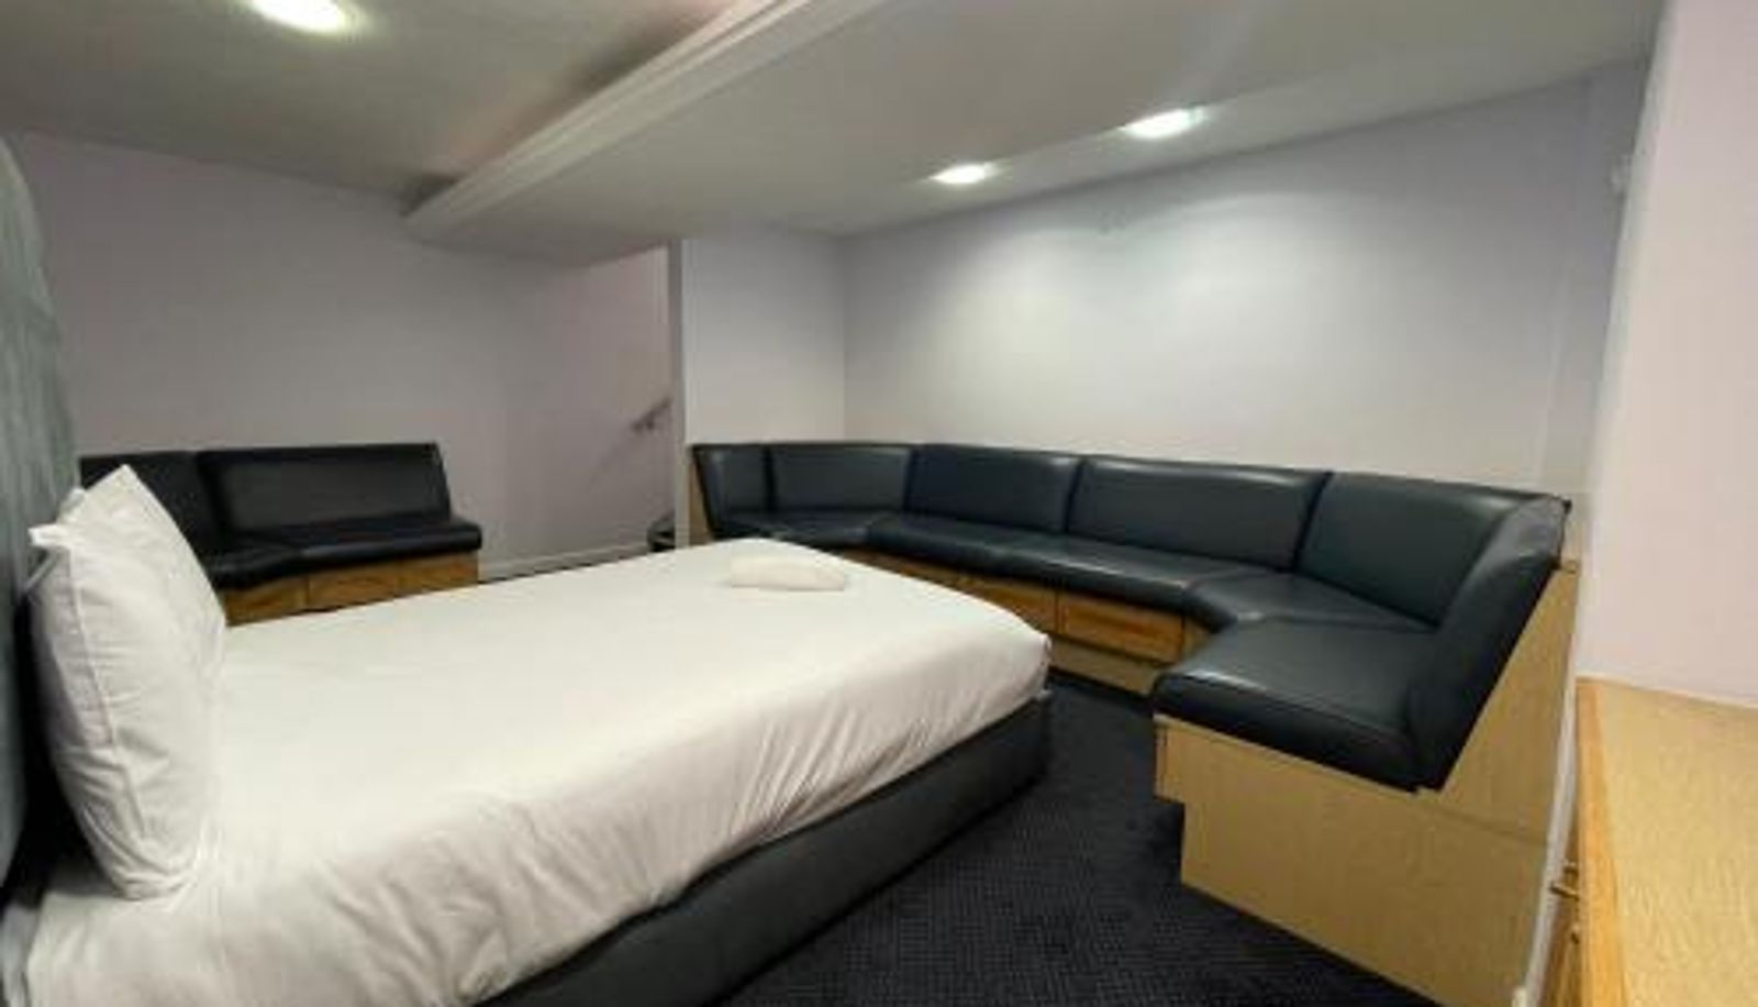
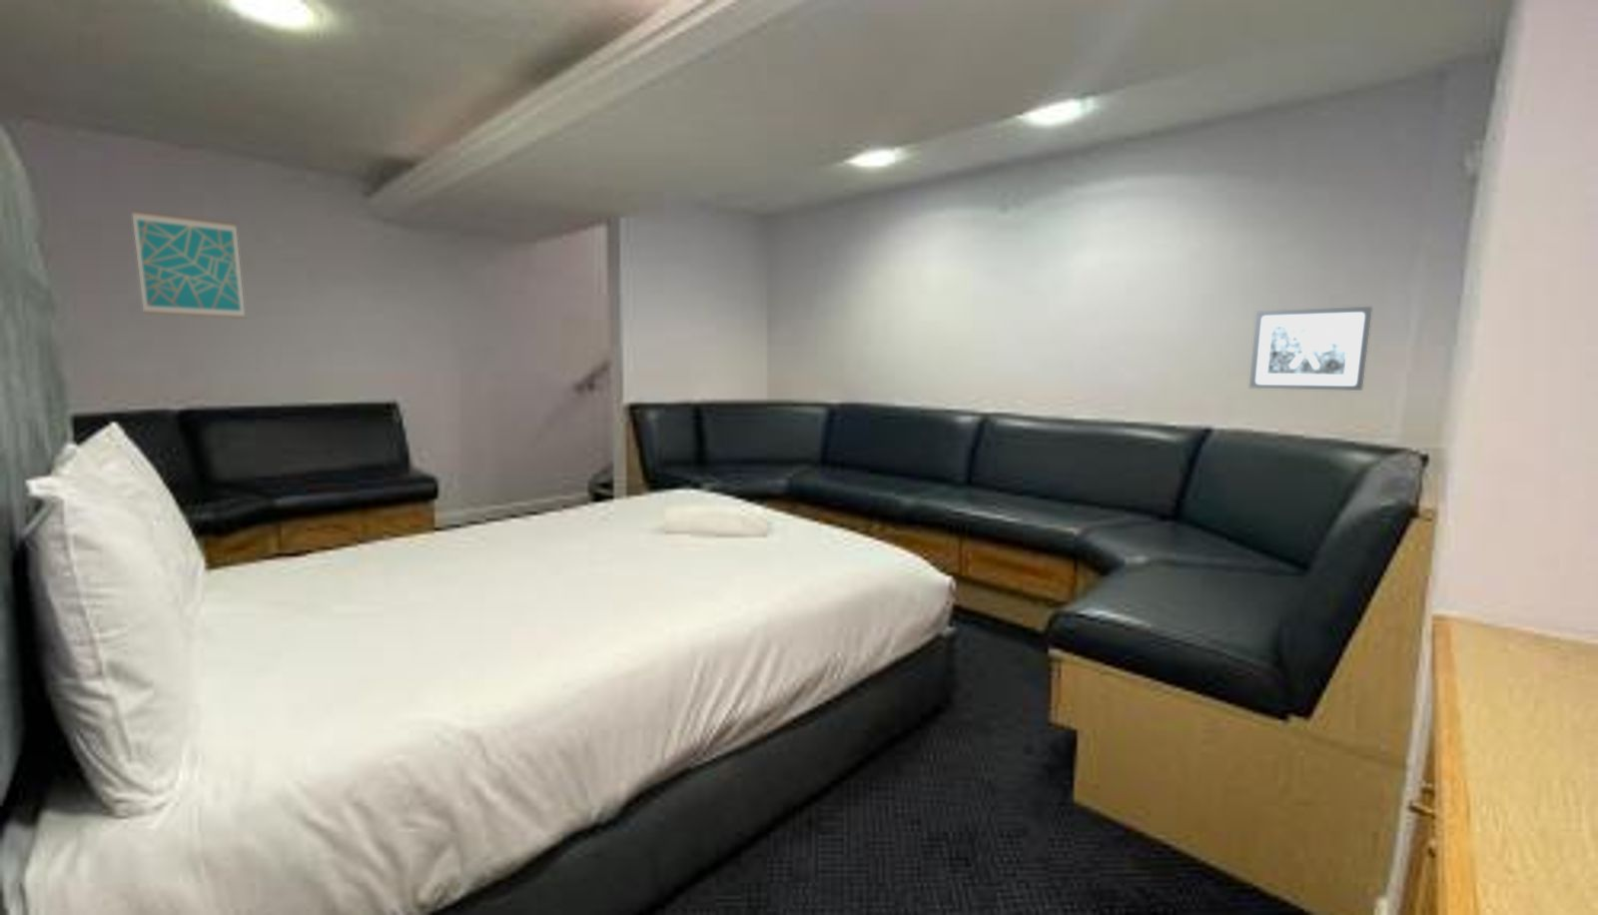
+ wall art (1307, 349)
+ wall art (191, 267)
